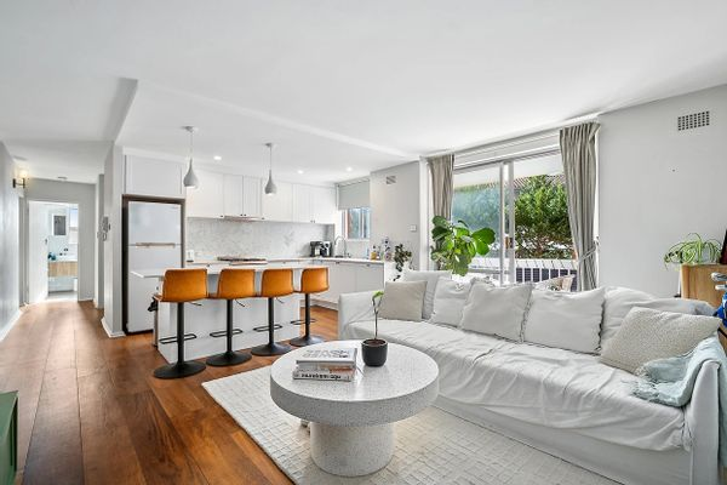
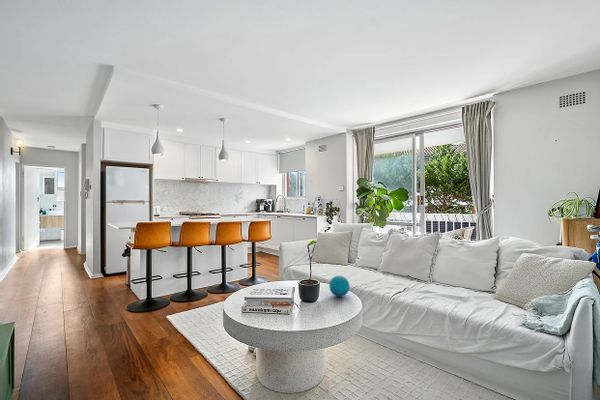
+ decorative orb (339, 286)
